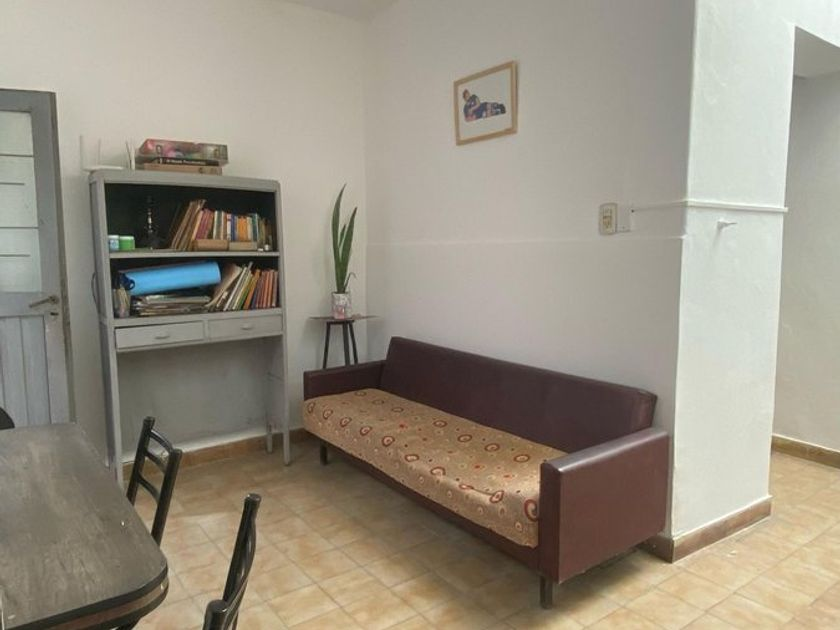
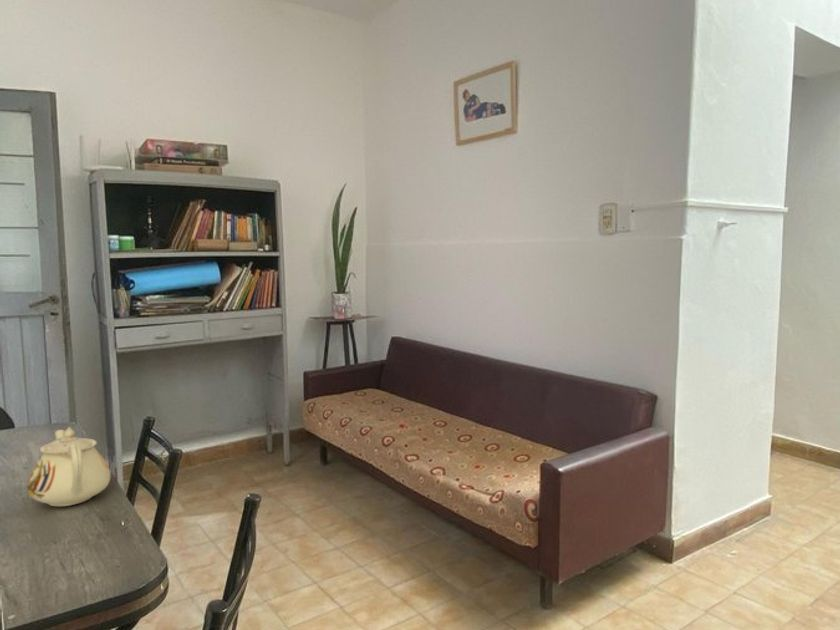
+ teapot (69, 463)
